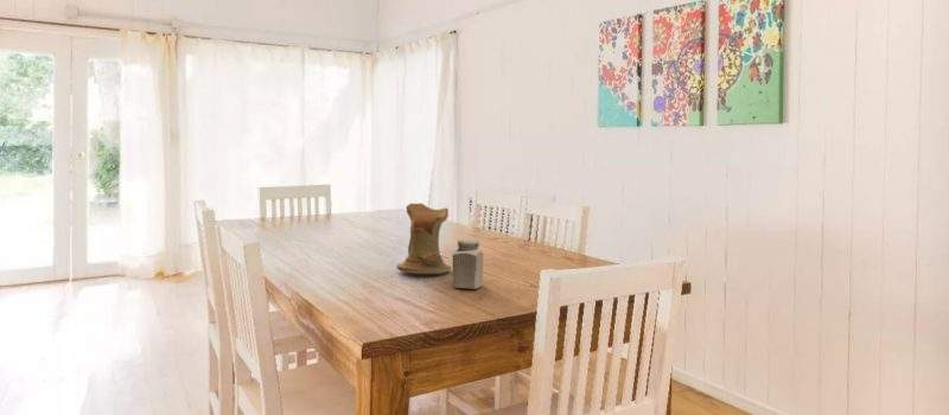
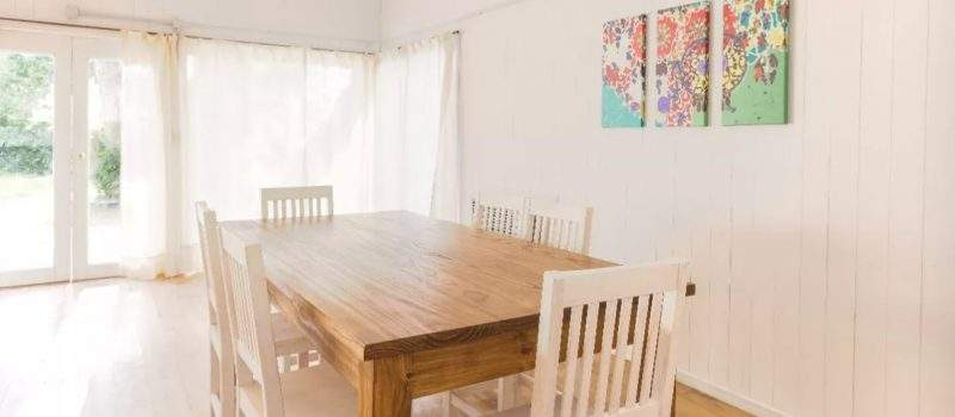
- salt shaker (467, 262)
- wooden bowl (423, 237)
